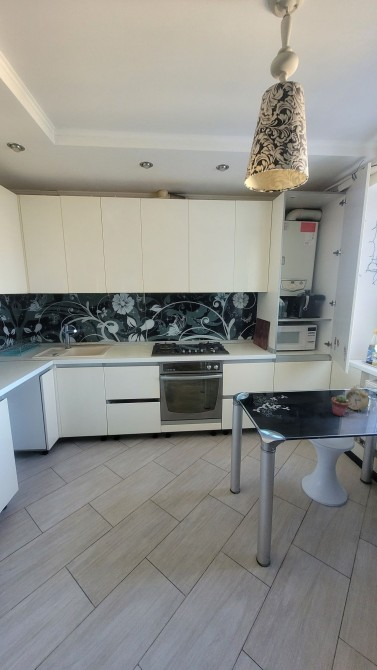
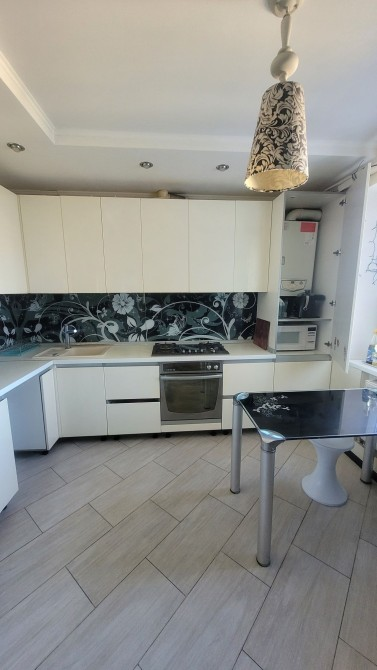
- alarm clock (357, 397)
- potted succulent (339, 404)
